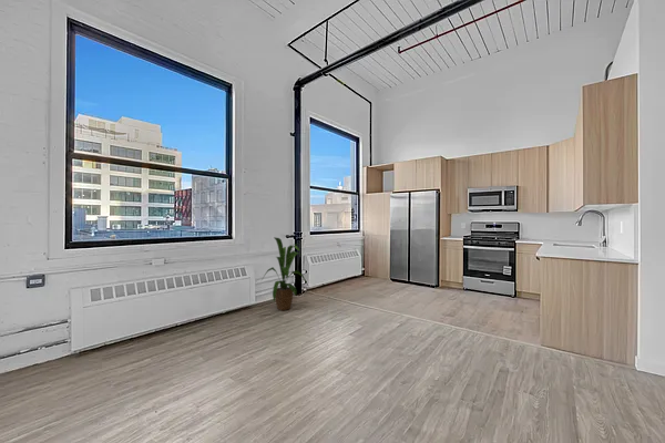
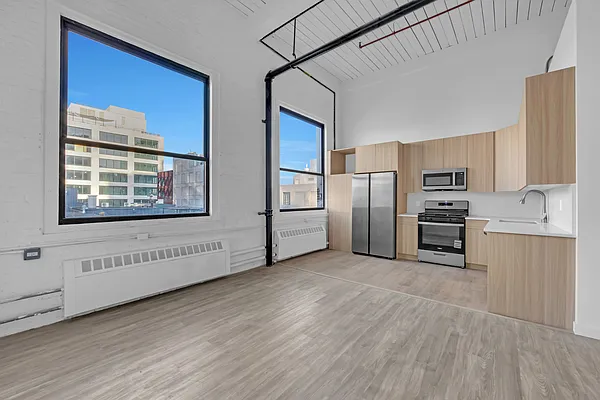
- house plant (288, 271)
